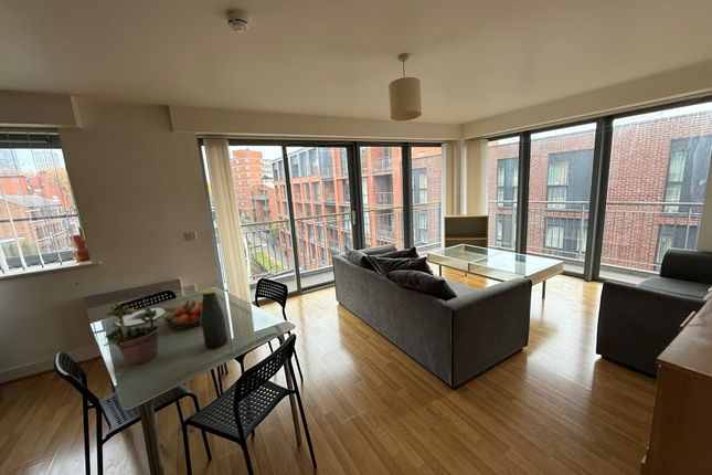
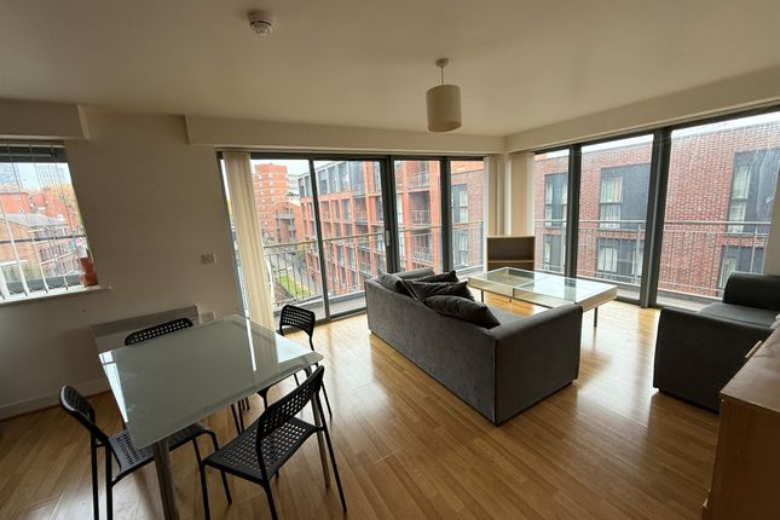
- plate (141, 315)
- potted plant (135, 328)
- fruit bowl (190, 312)
- bottle (212, 317)
